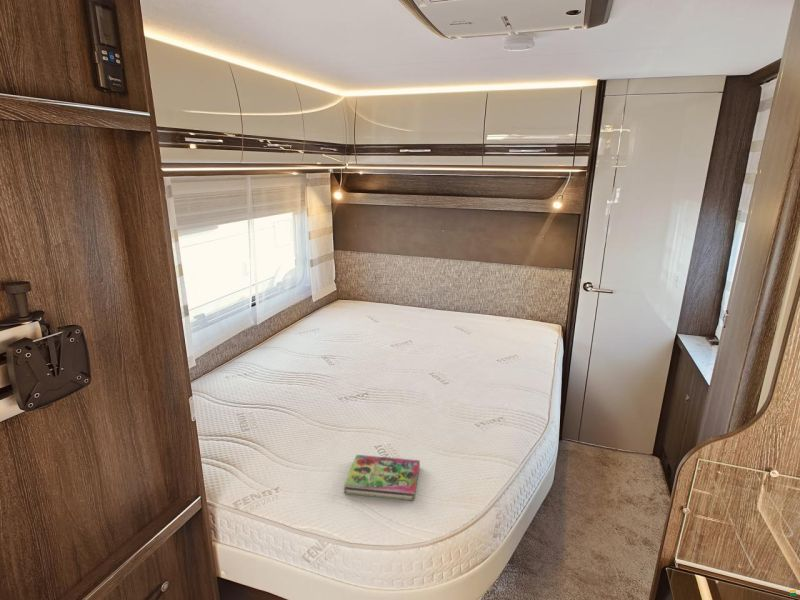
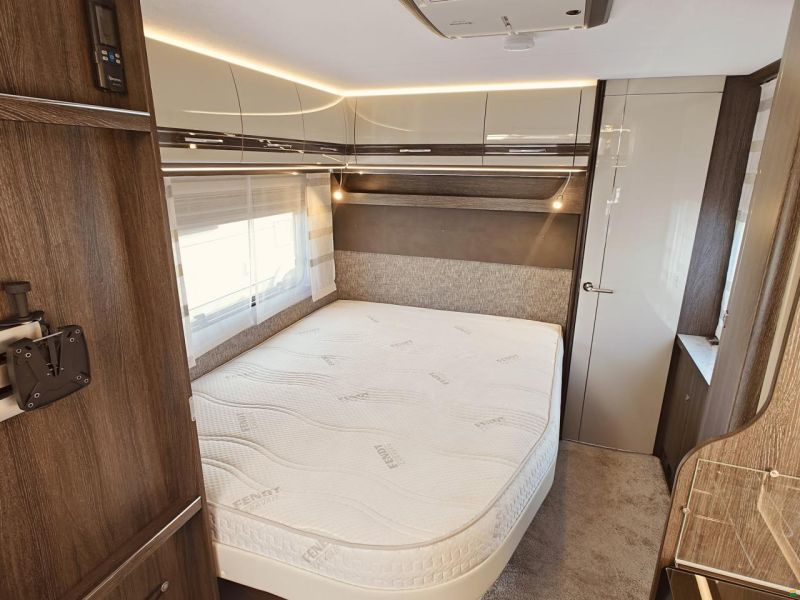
- book (383, 475)
